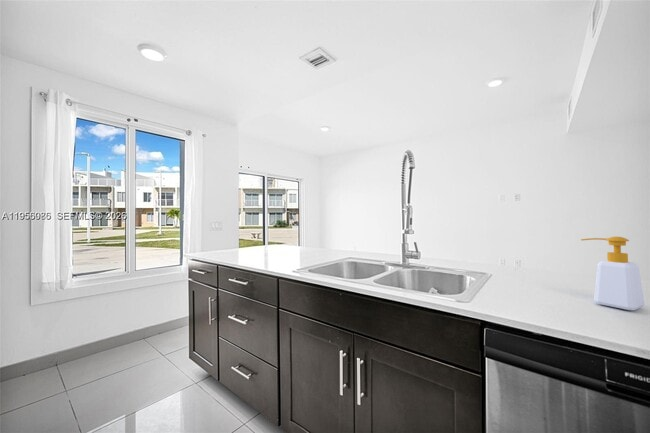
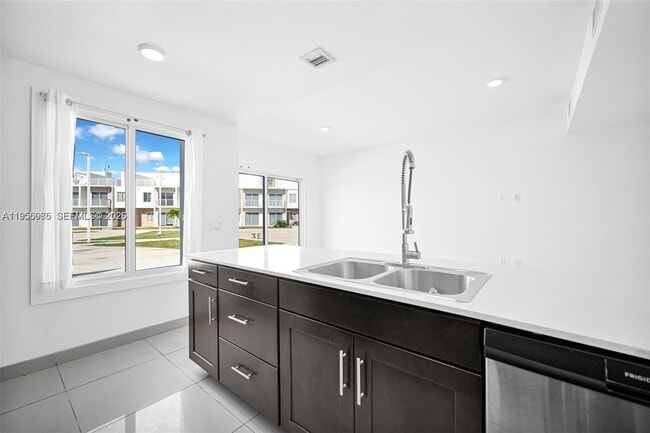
- soap bottle (608, 269)
